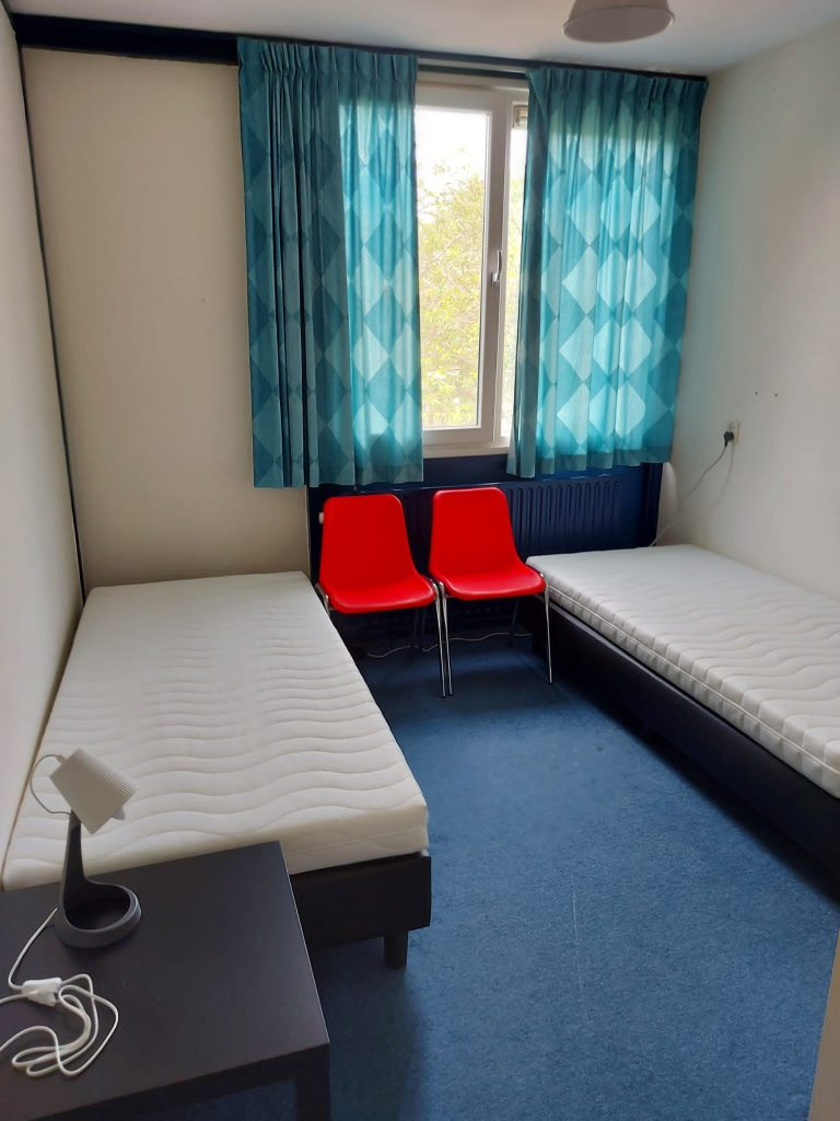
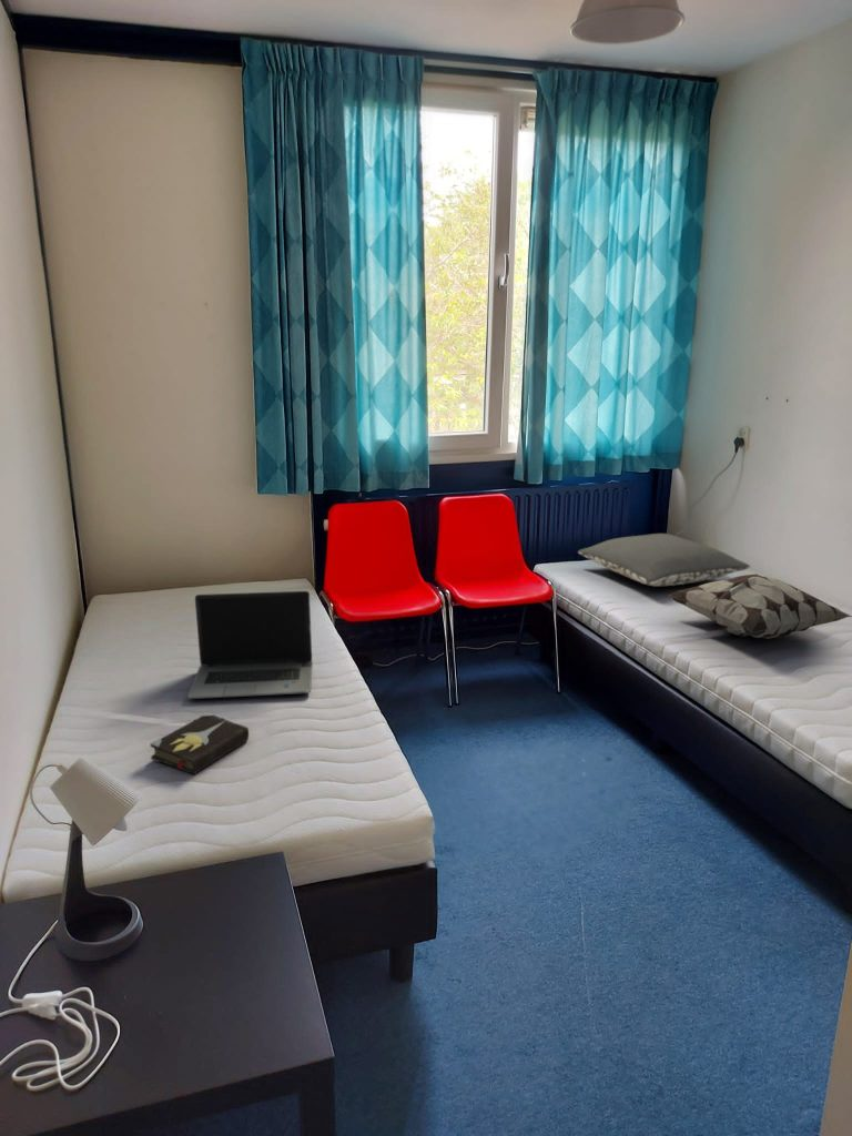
+ decorative pillow (755, 604)
+ pillow (660, 558)
+ hardback book (200, 741)
+ laptop computer (251, 643)
